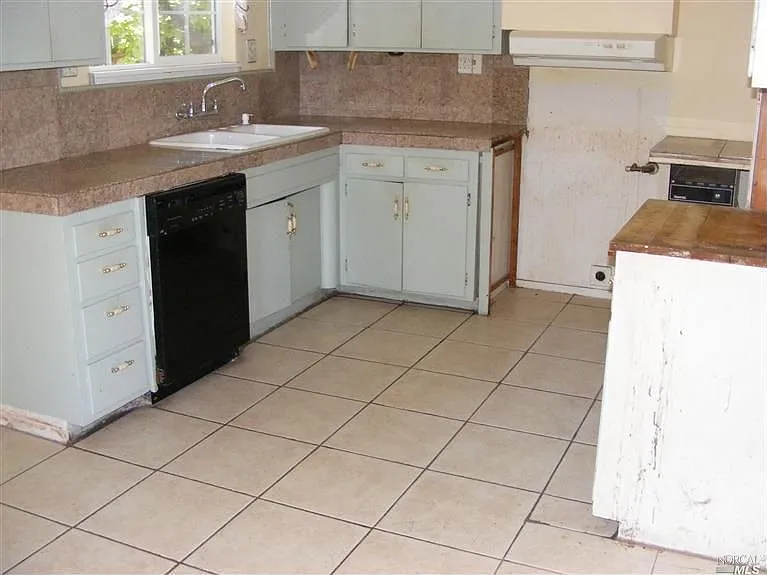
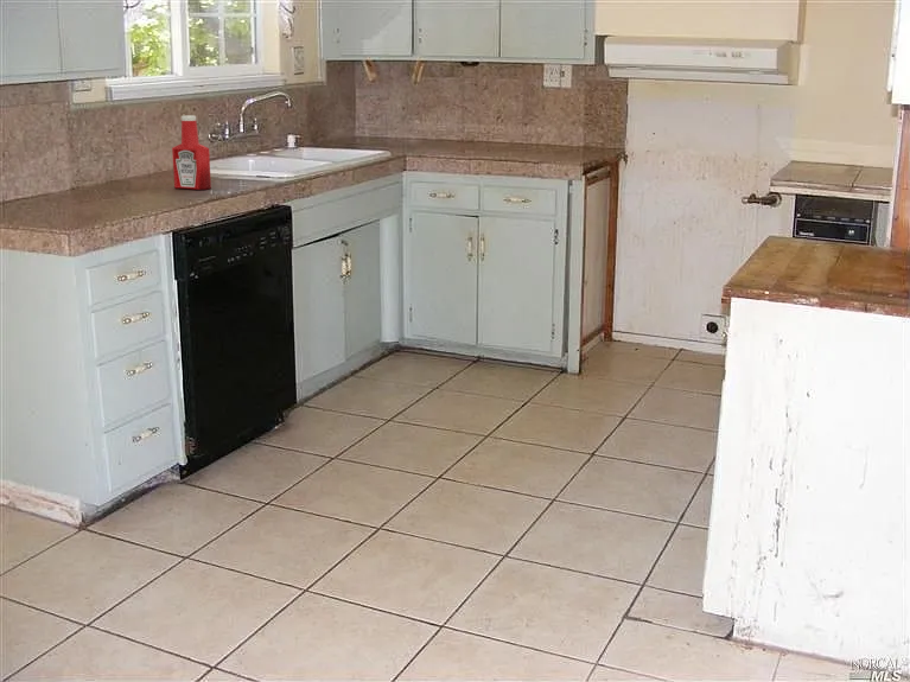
+ soap bottle (190, 152)
